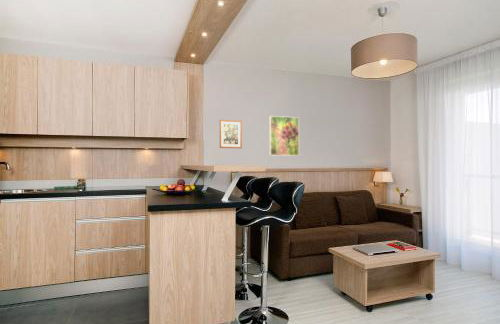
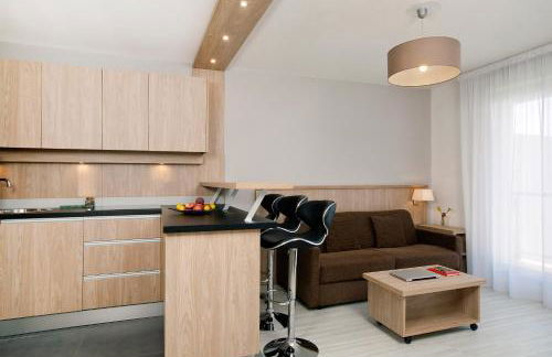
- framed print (284, 136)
- wall art (230, 134)
